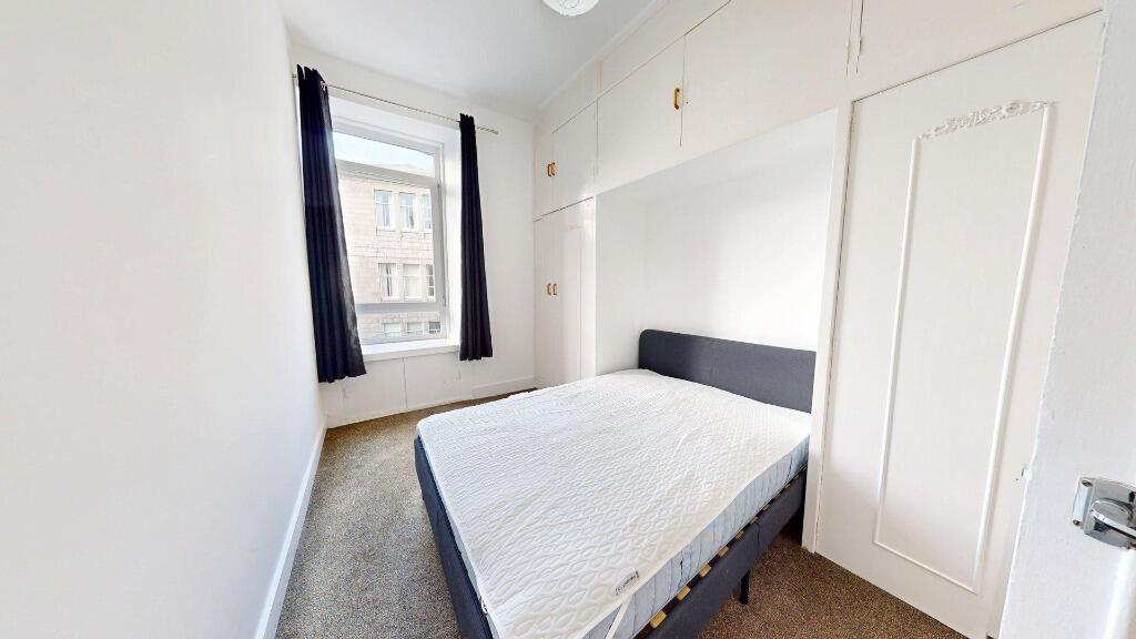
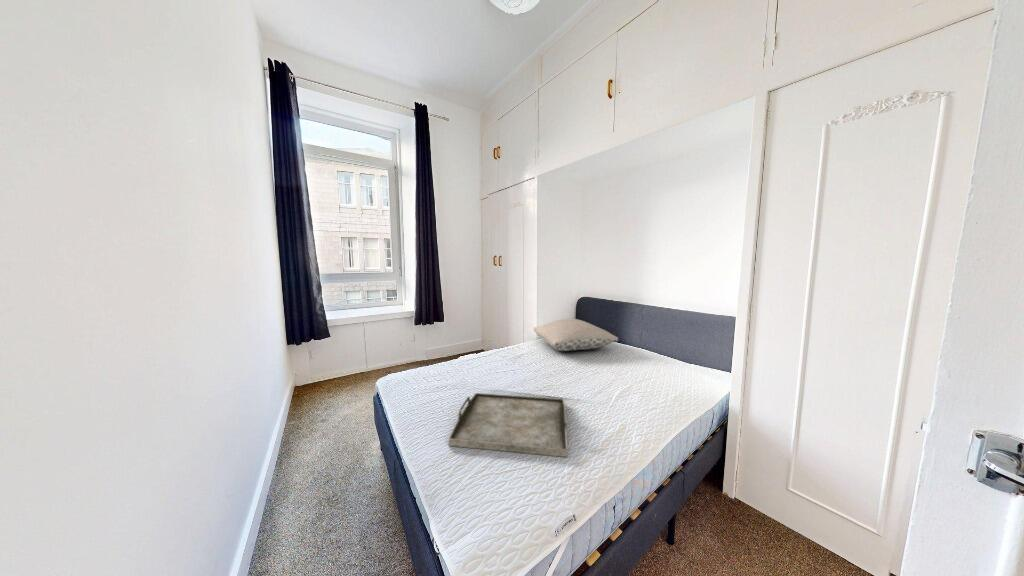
+ pillow (572, 333)
+ serving tray (513, 414)
